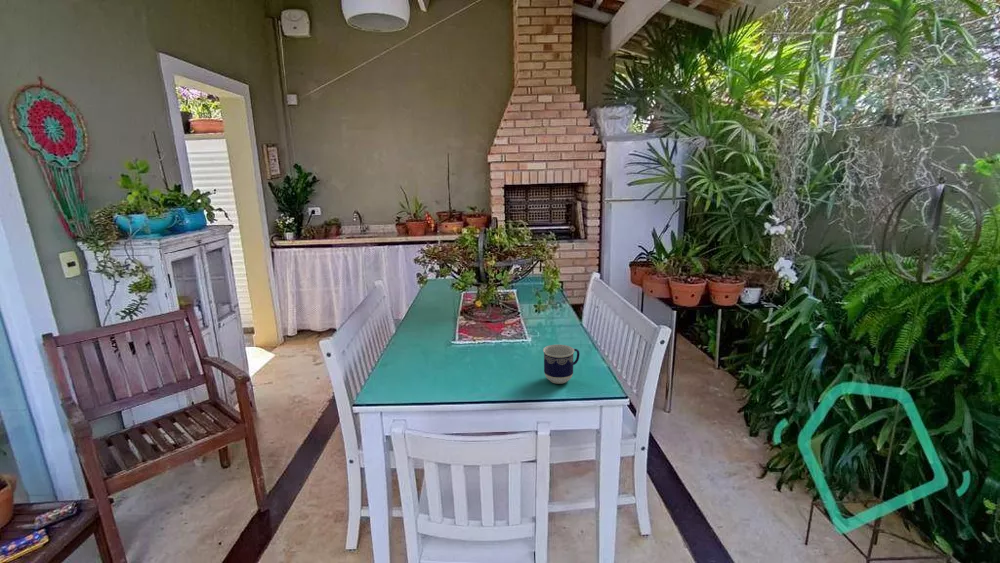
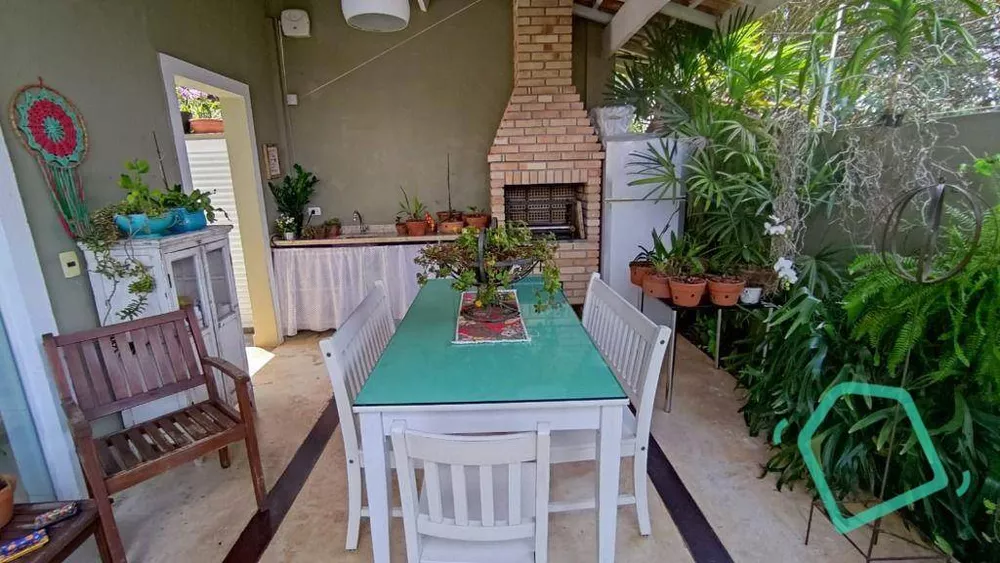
- cup (562, 364)
